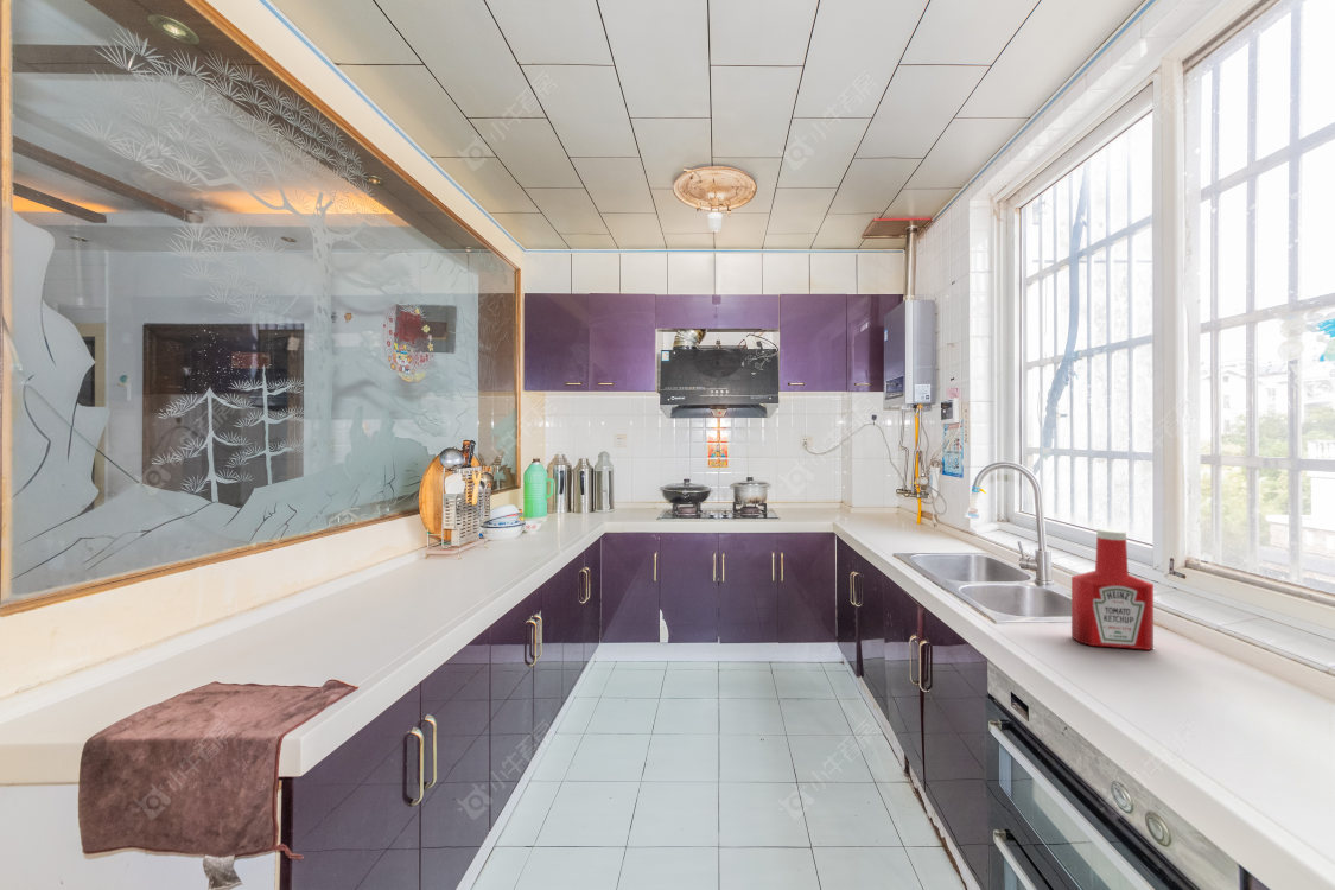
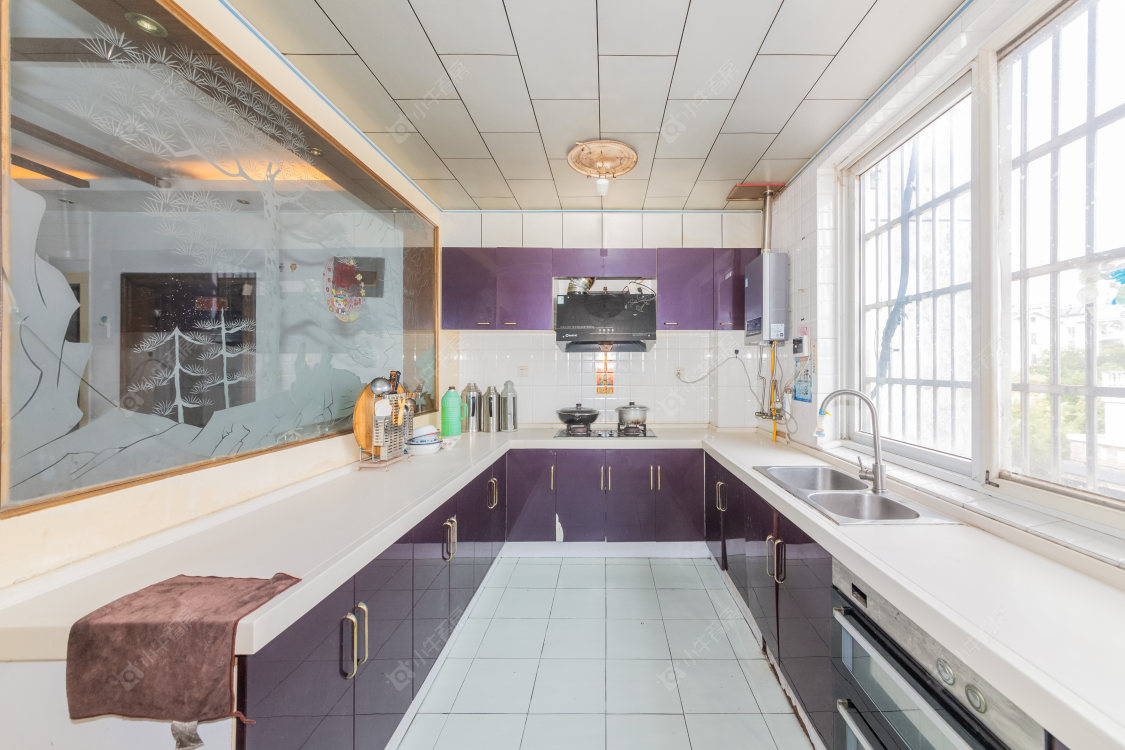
- soap bottle (1111, 586)
